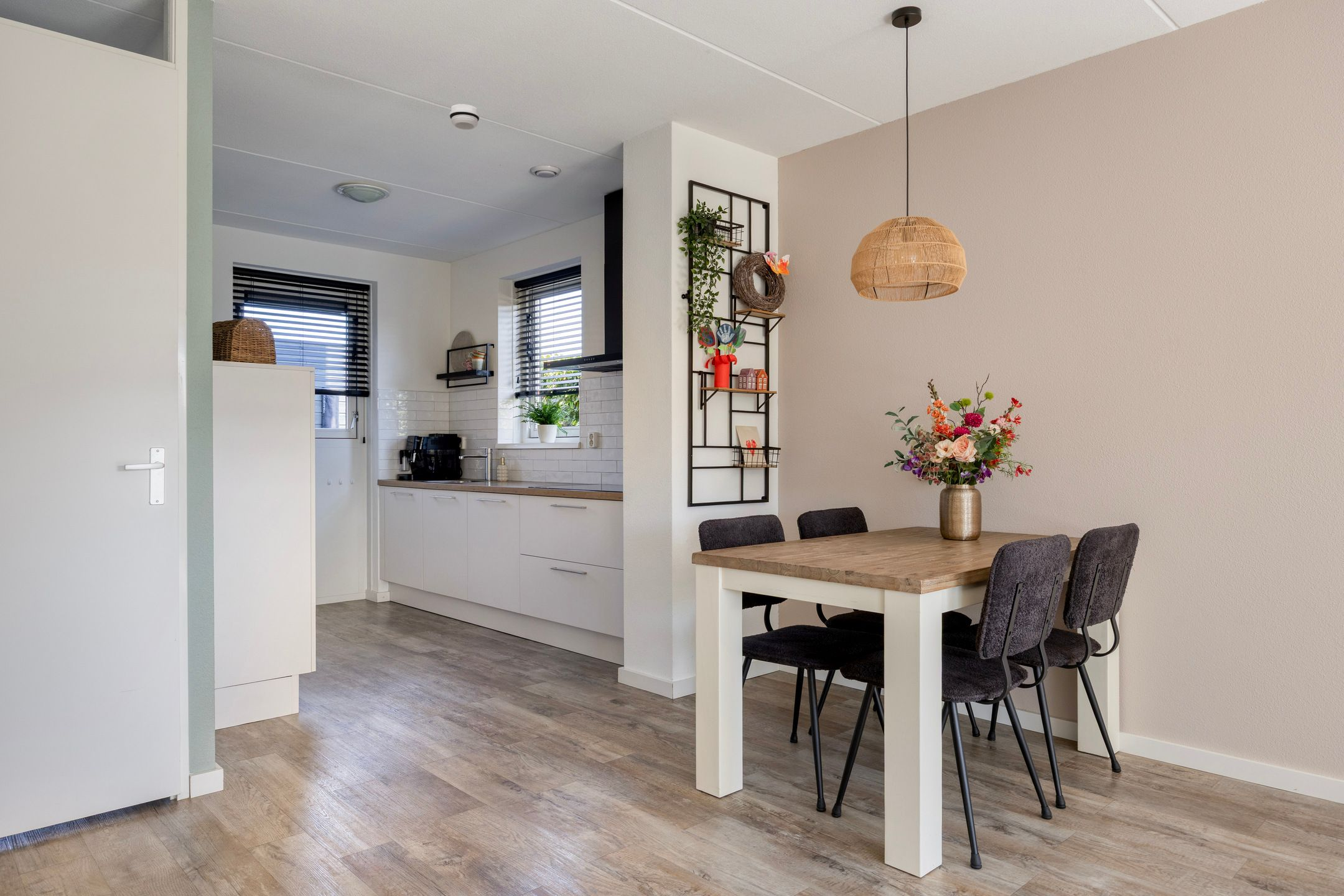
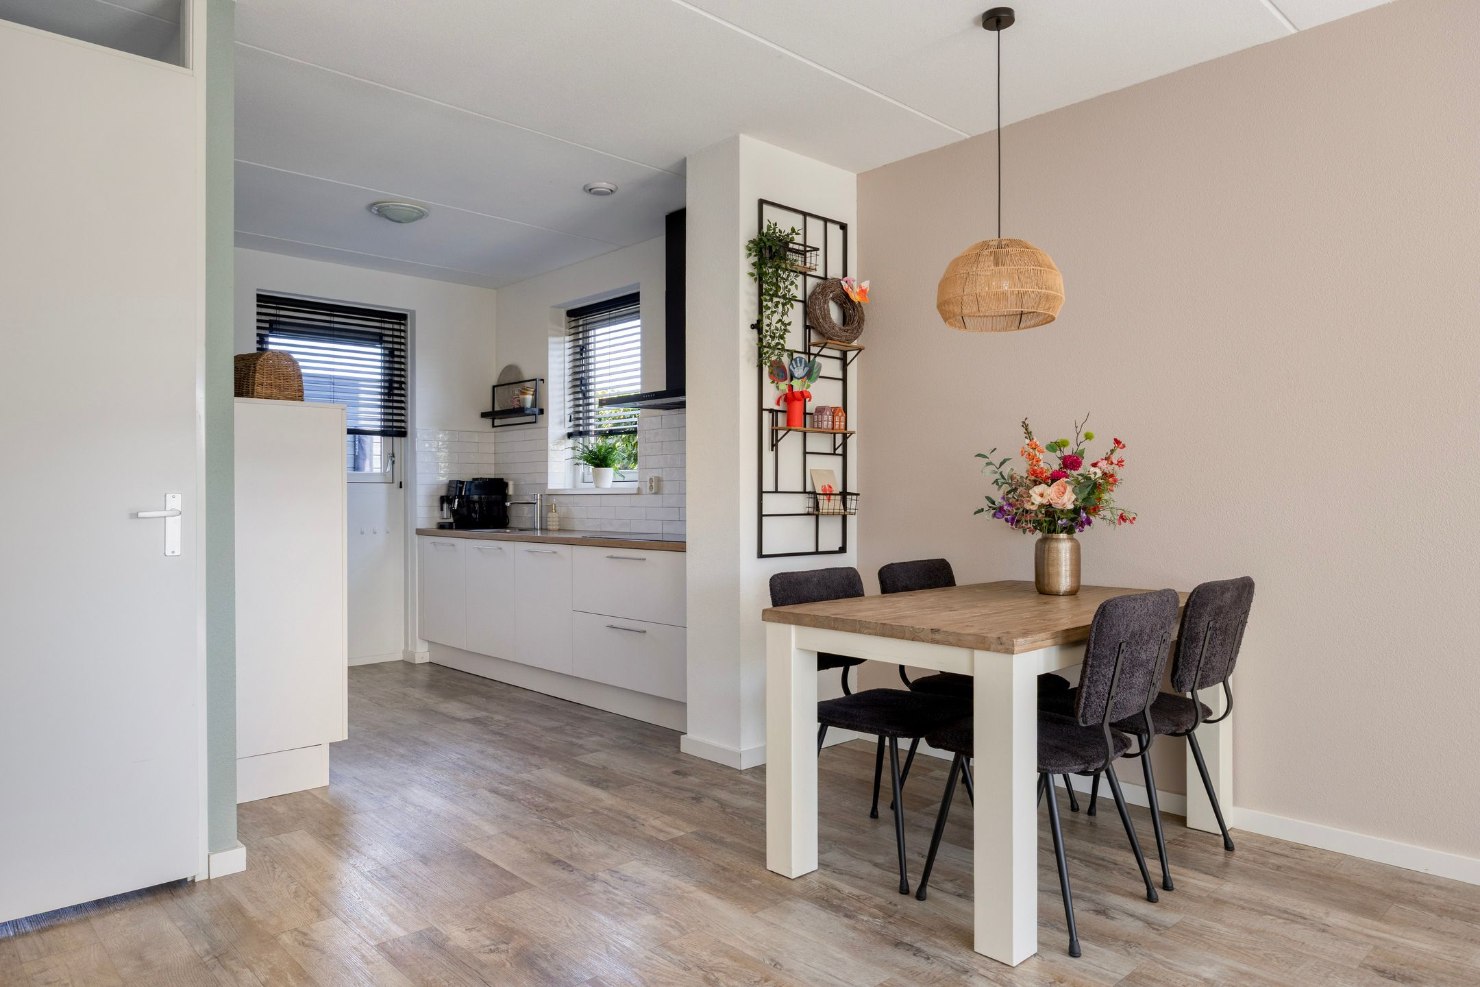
- smoke detector (464, 117)
